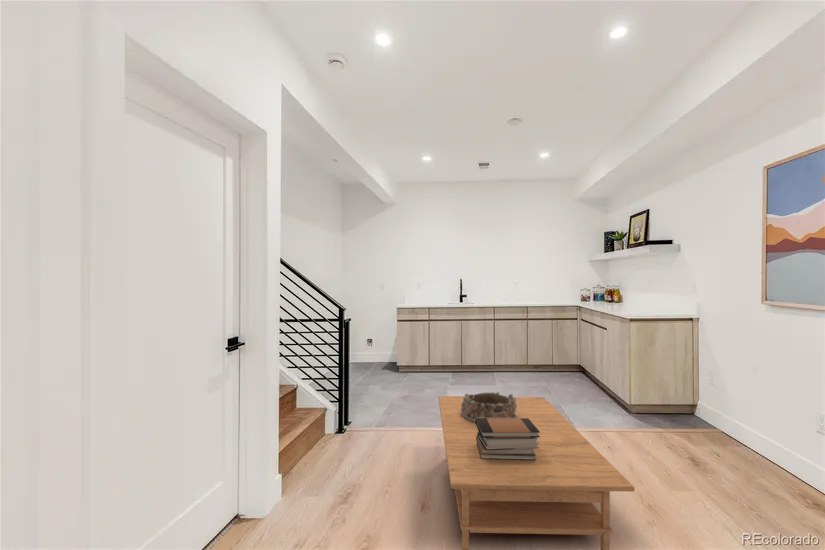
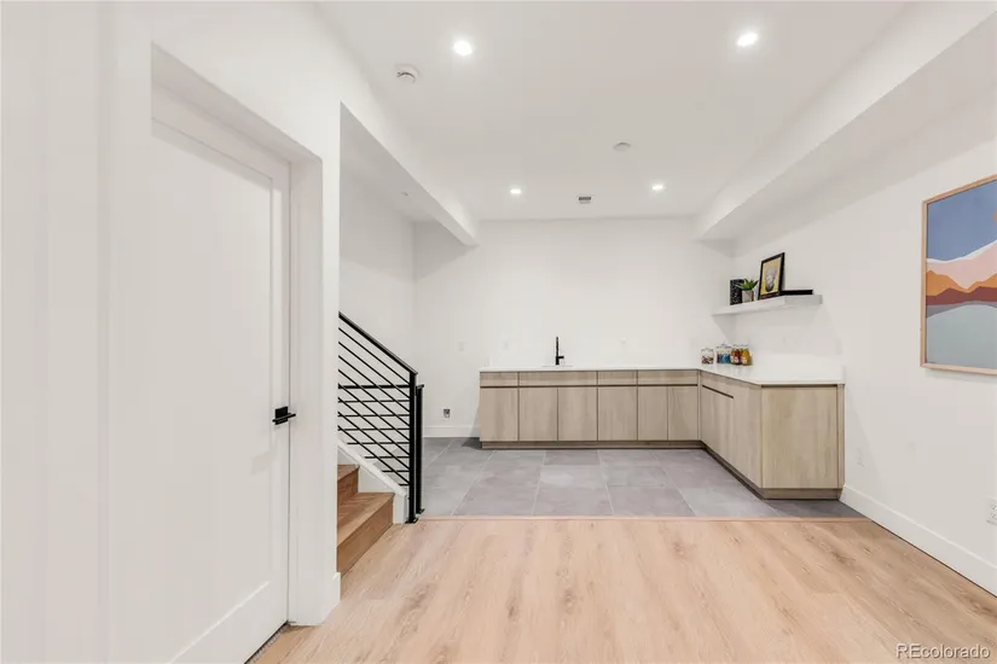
- book stack (506, 438)
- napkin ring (488, 405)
- coffee table (509, 463)
